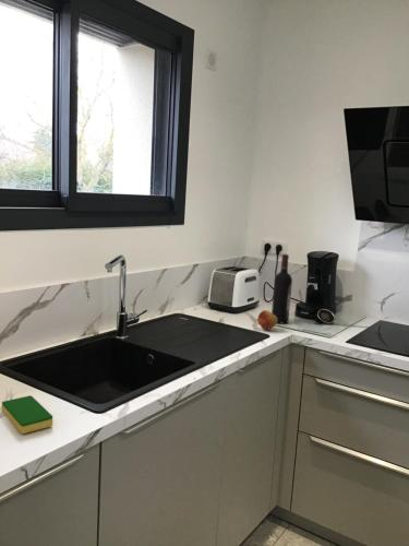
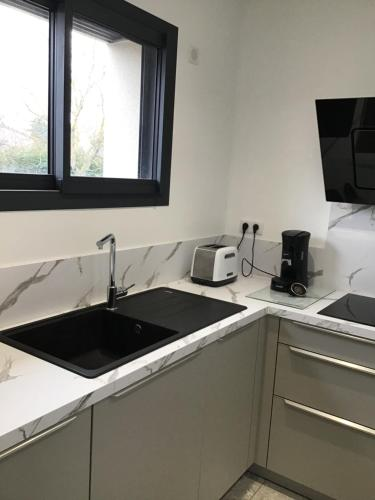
- wine bottle (282, 288)
- apple (267, 320)
- dish sponge (26, 413)
